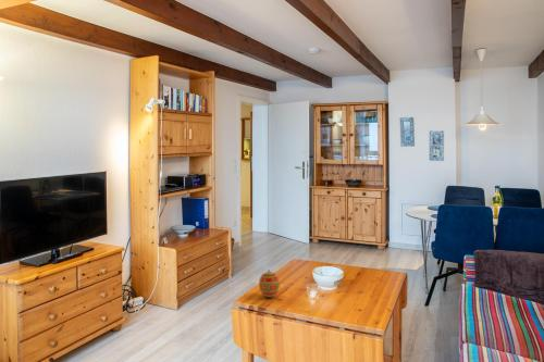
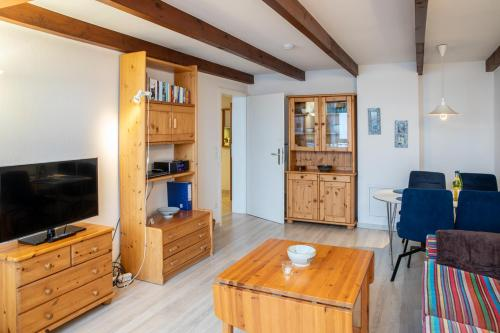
- decorative egg (269, 283)
